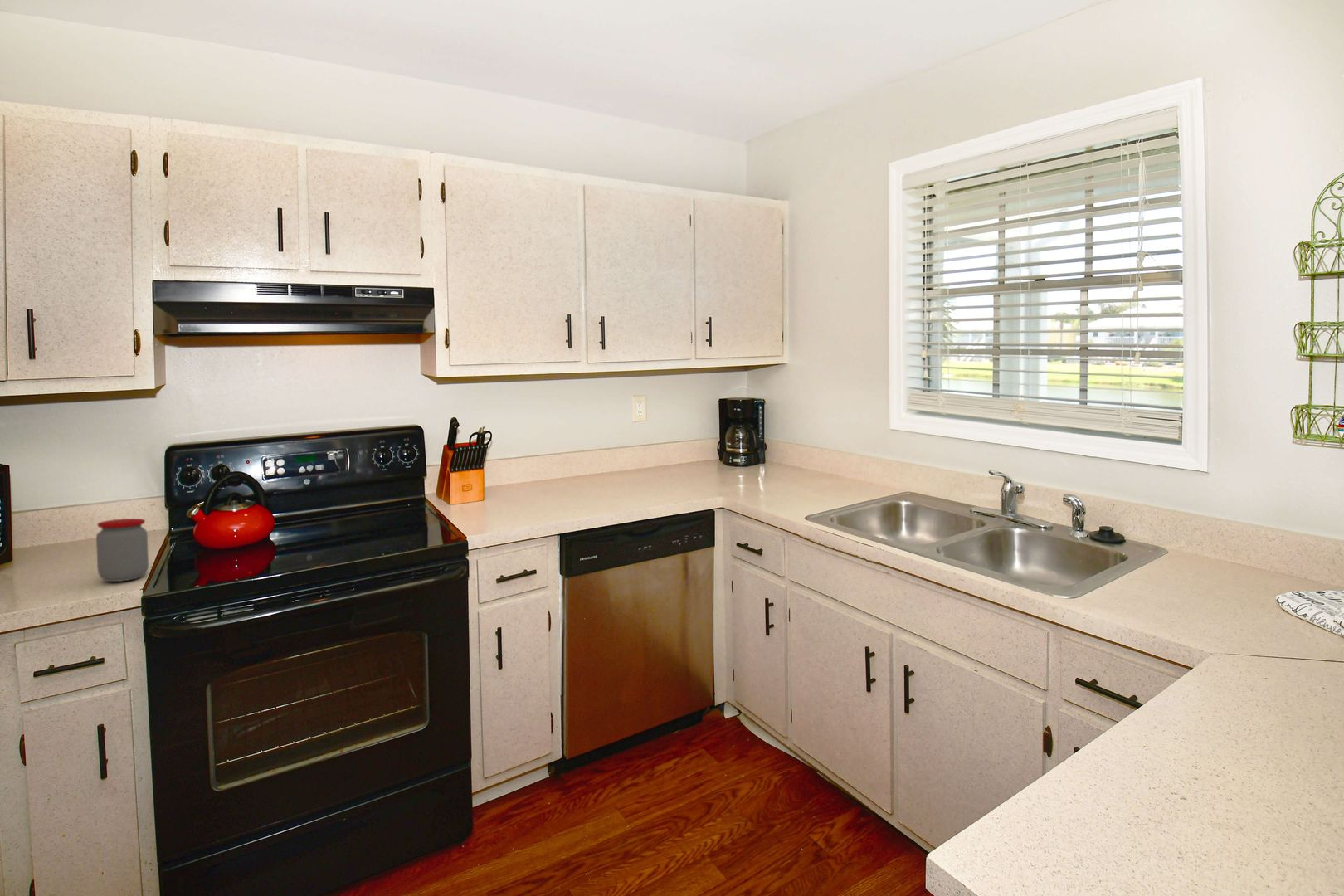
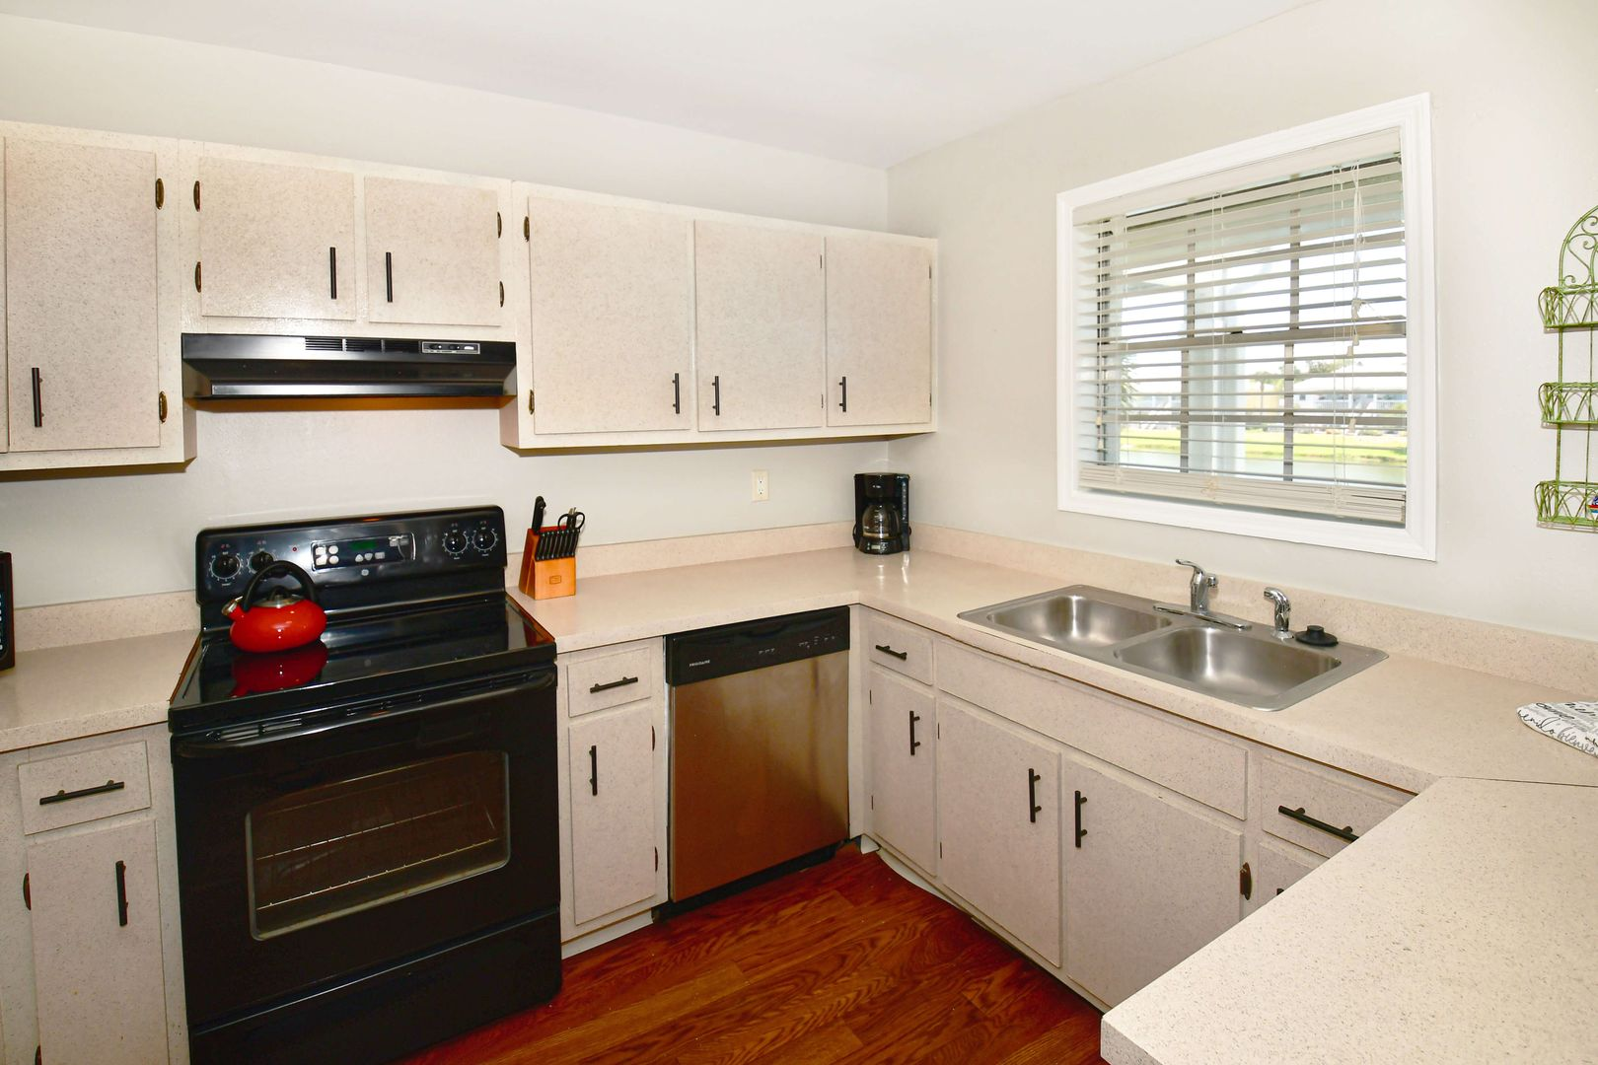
- jar (122, 549)
